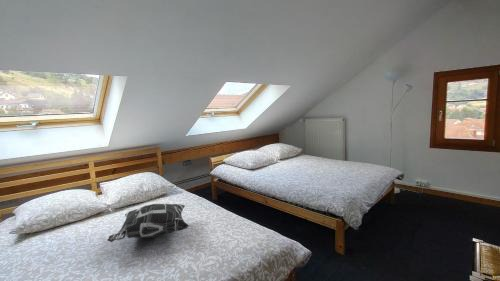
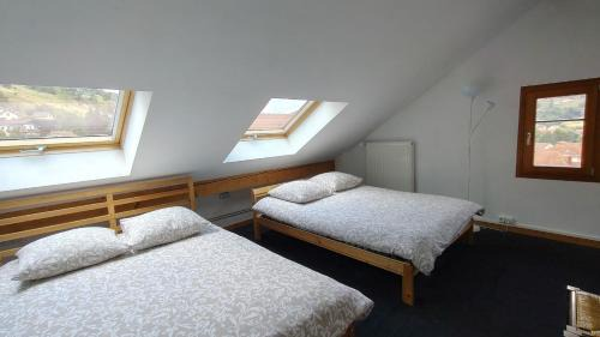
- decorative pillow (152, 220)
